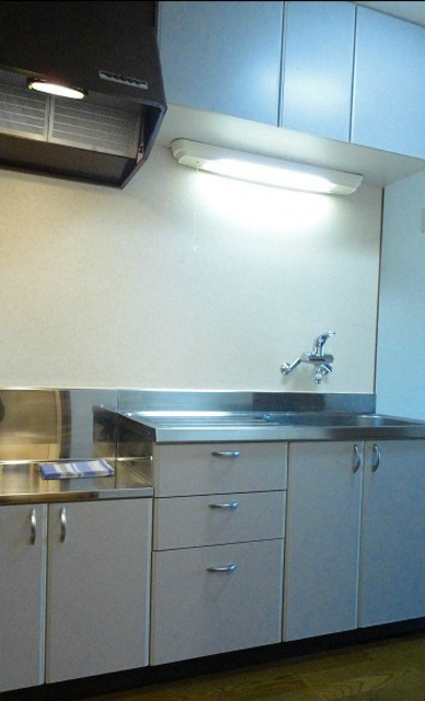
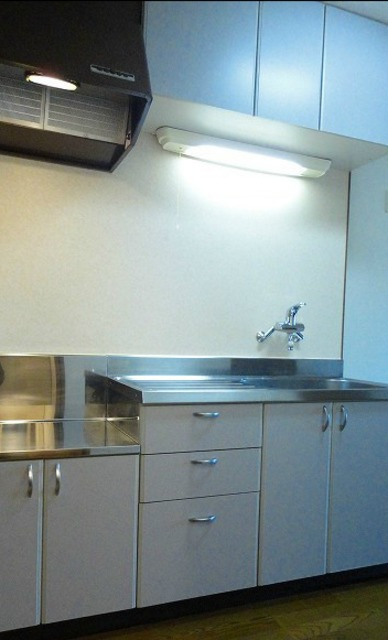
- dish towel (76, 468)
